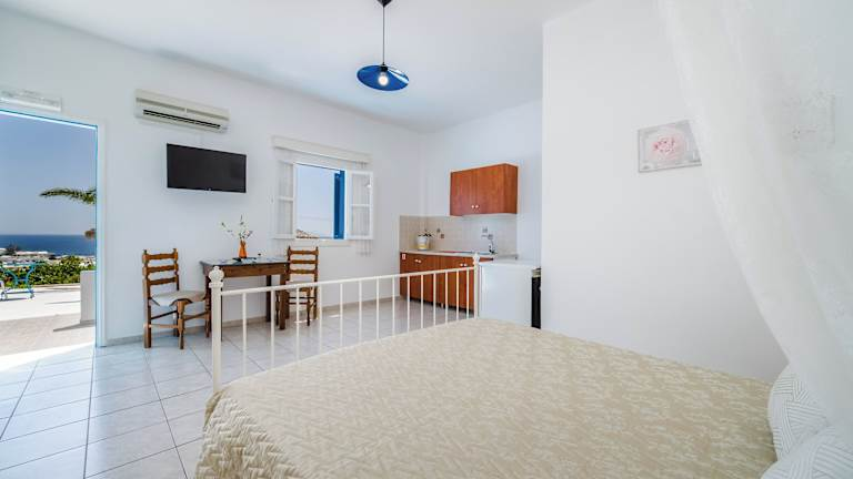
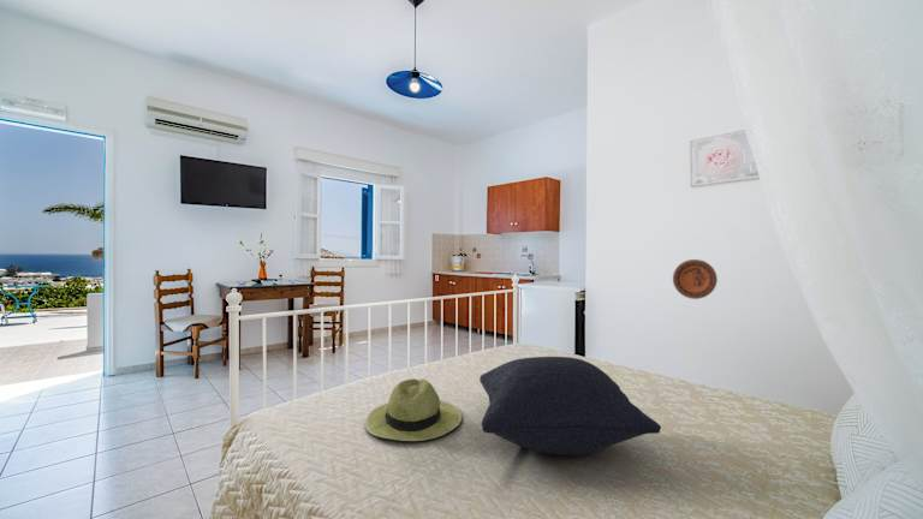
+ decorative plate (693, 279)
+ straw hat (413, 400)
+ pillow (553, 399)
